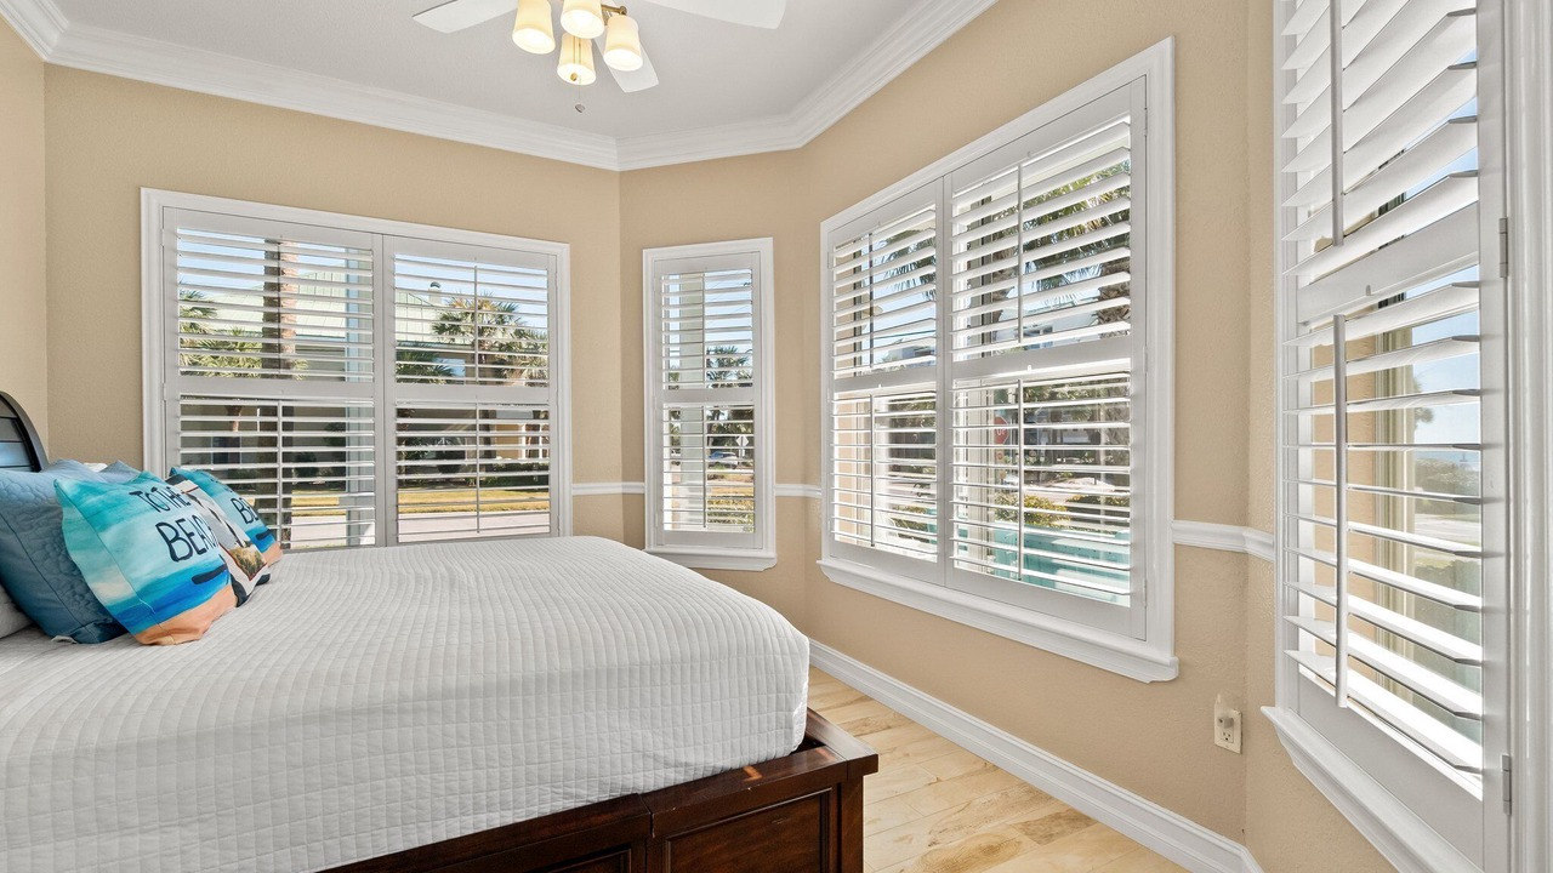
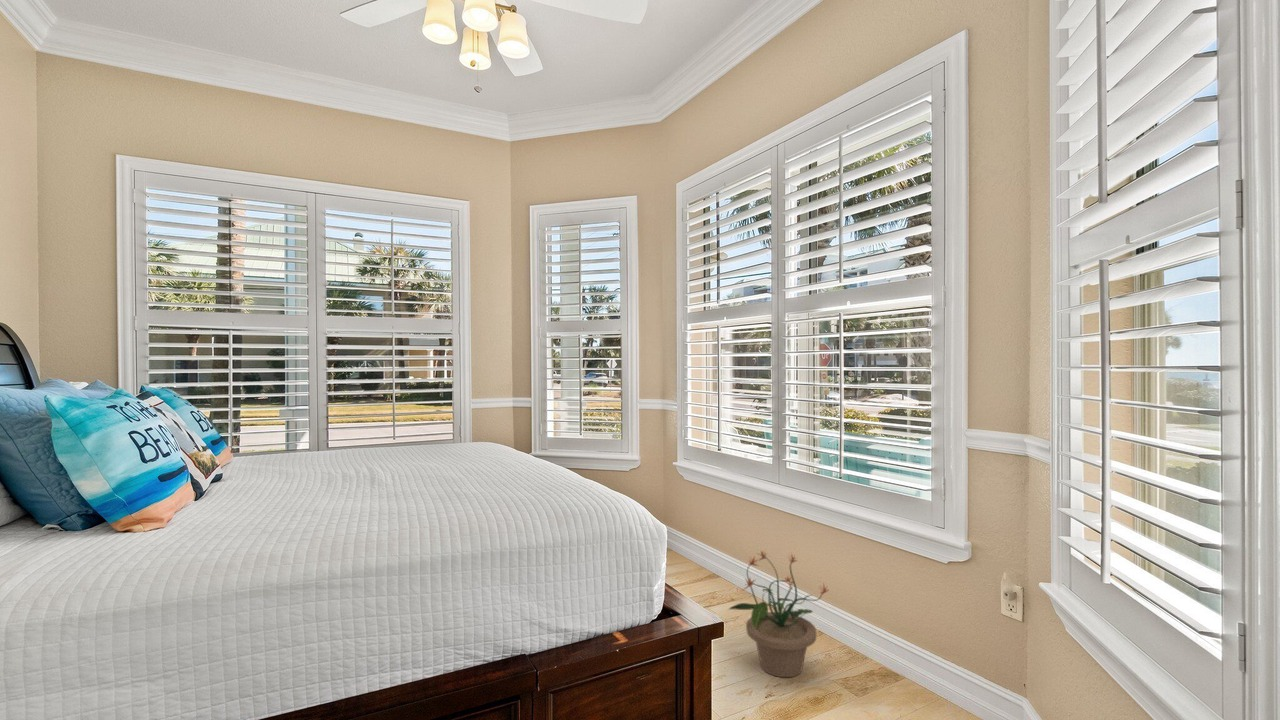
+ potted plant (776, 610)
